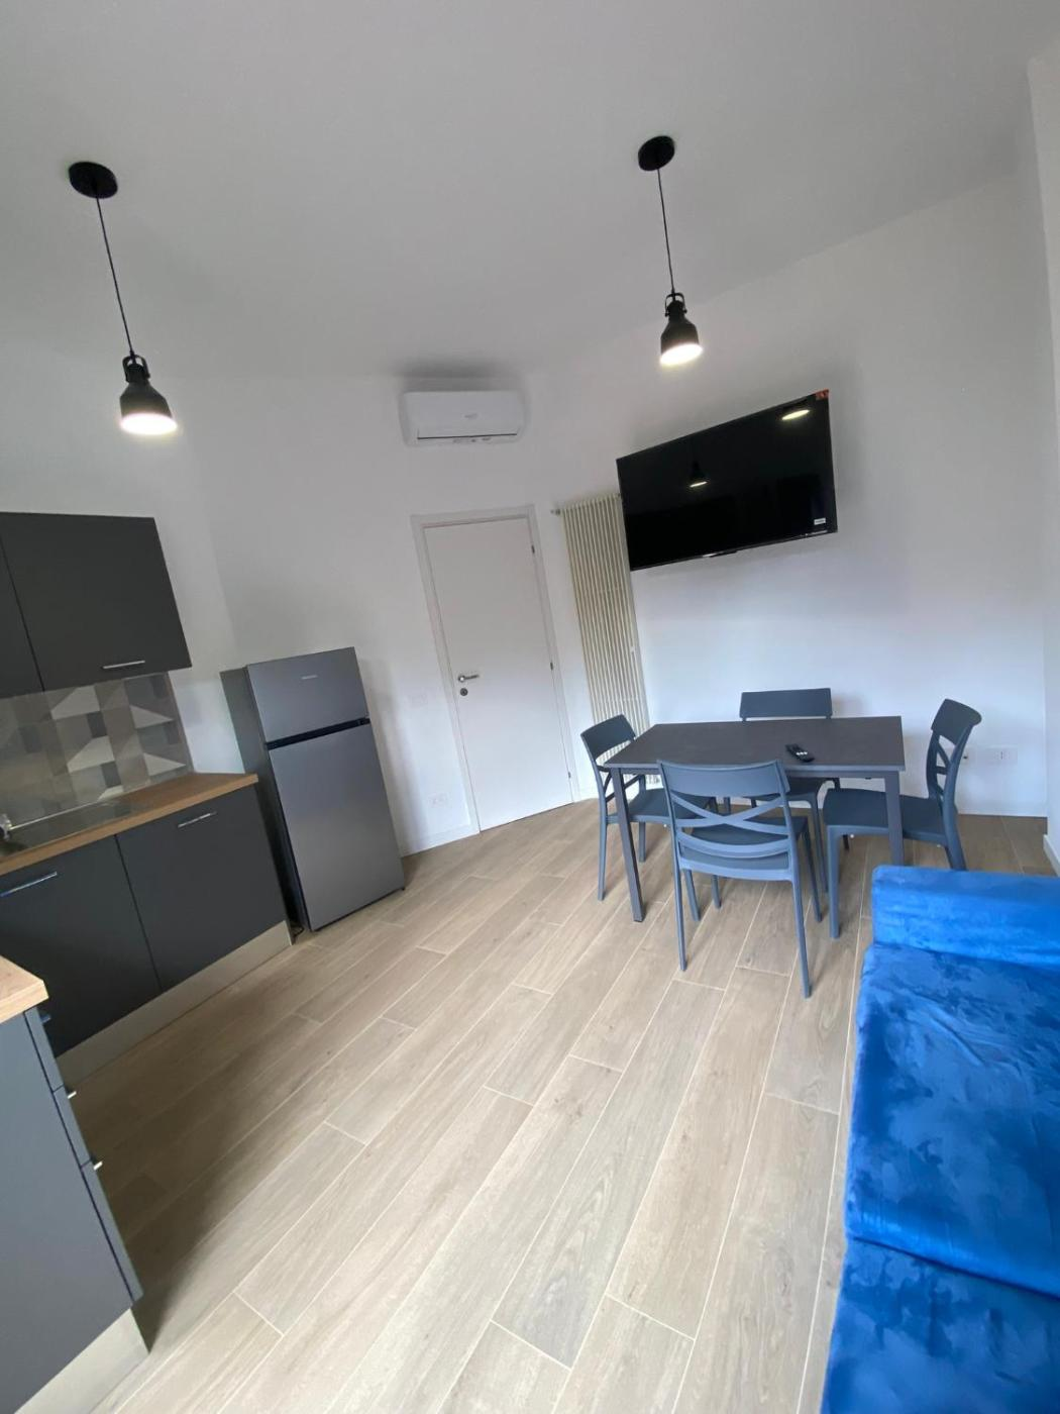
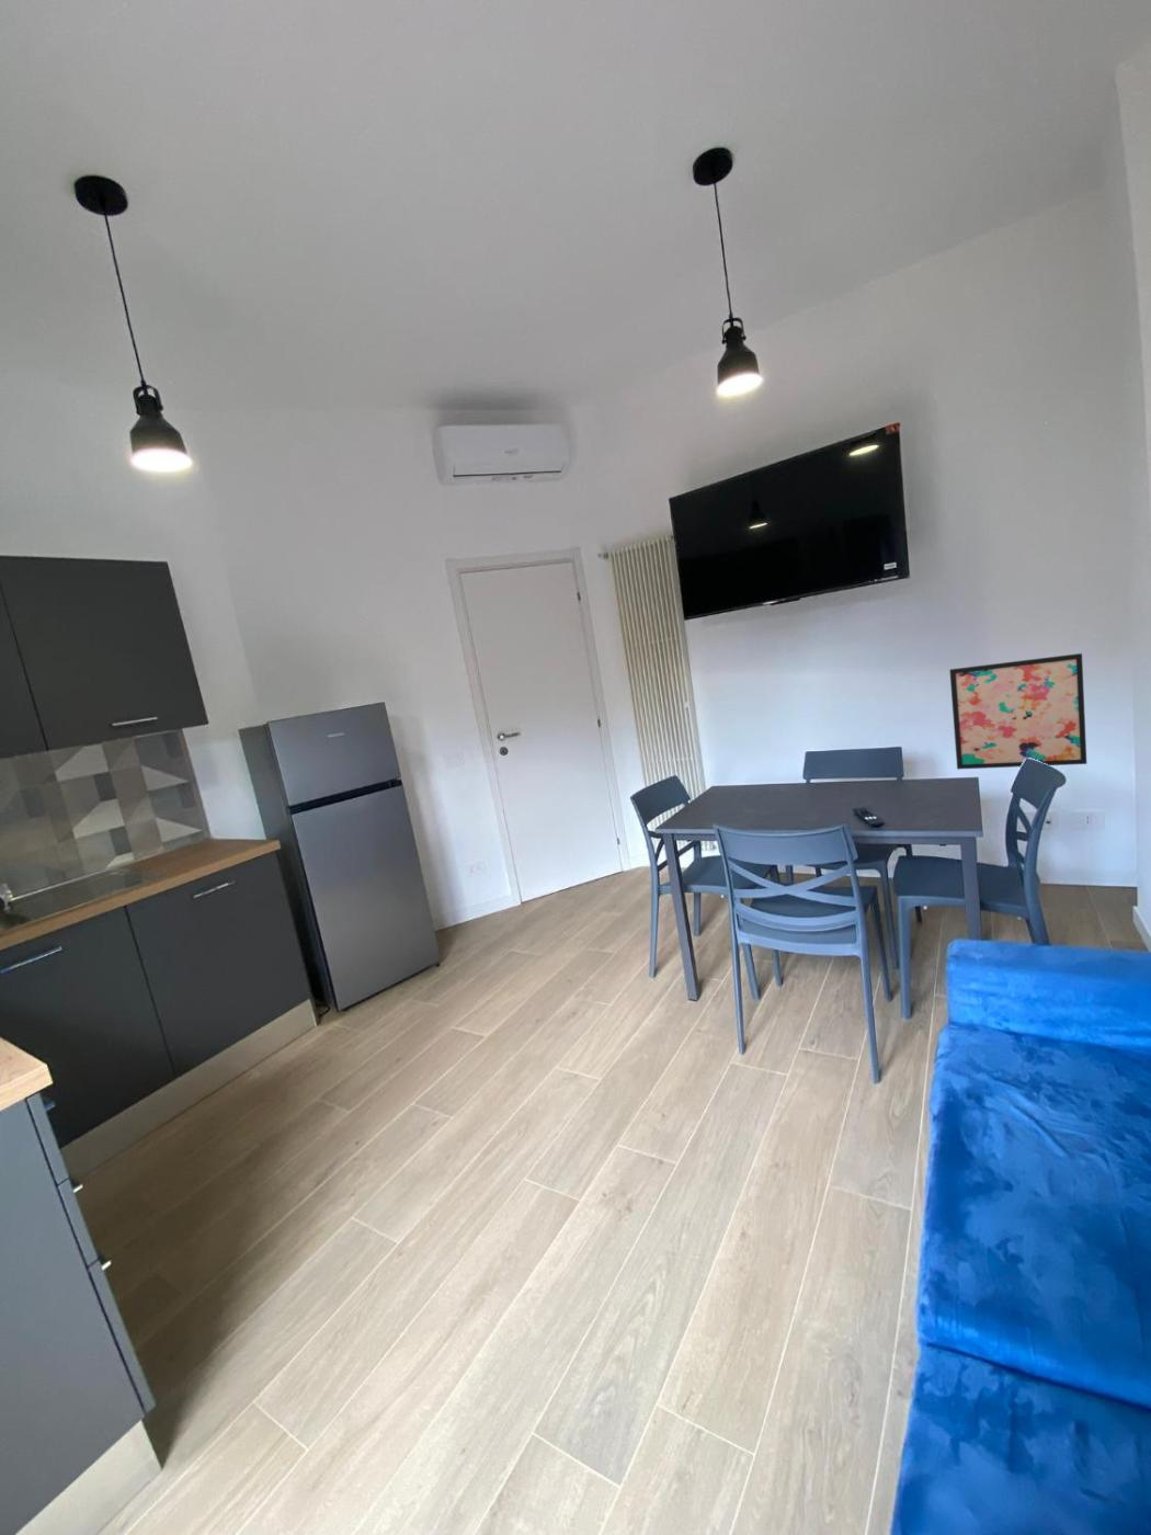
+ wall art (1016, 714)
